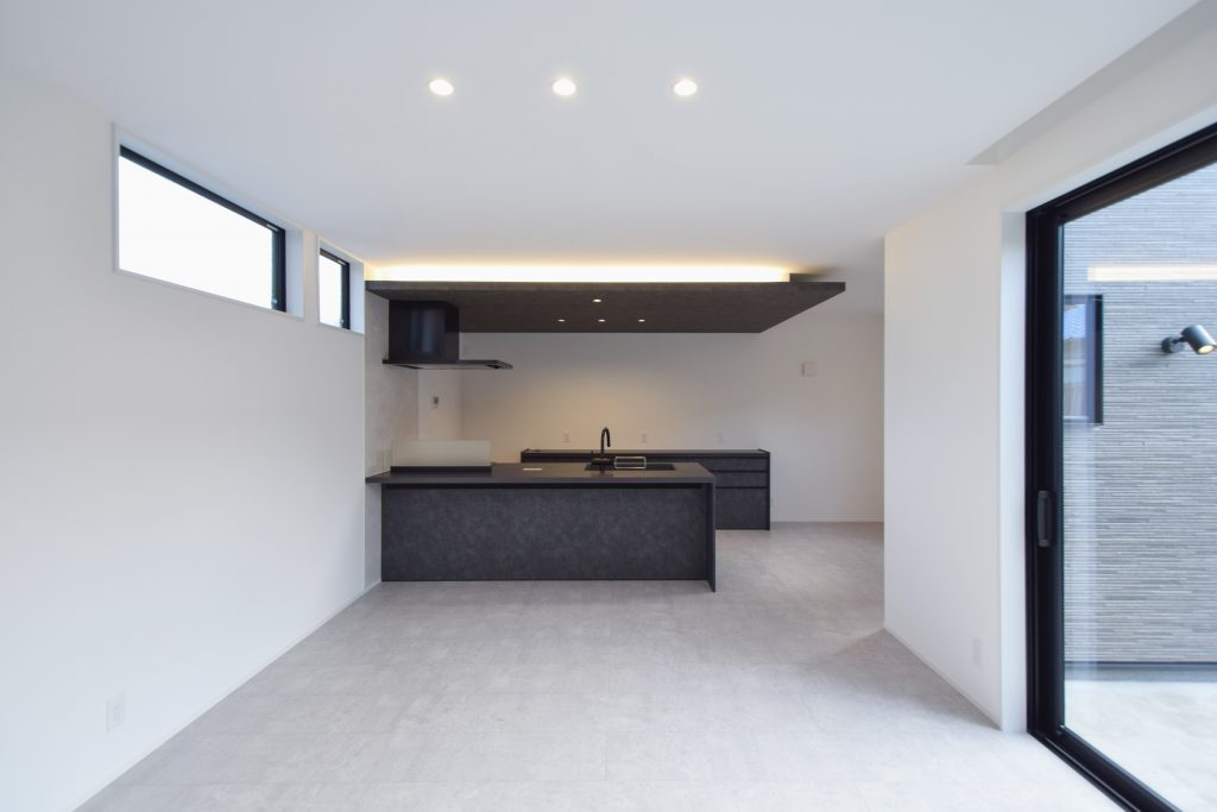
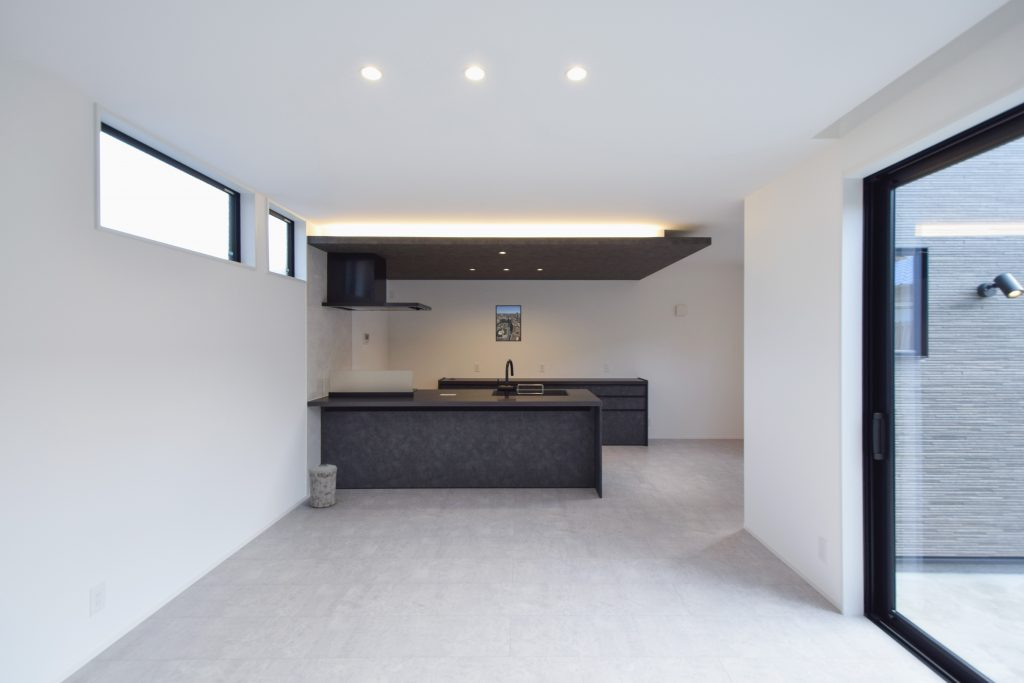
+ trash can (322, 484)
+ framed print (508, 323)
